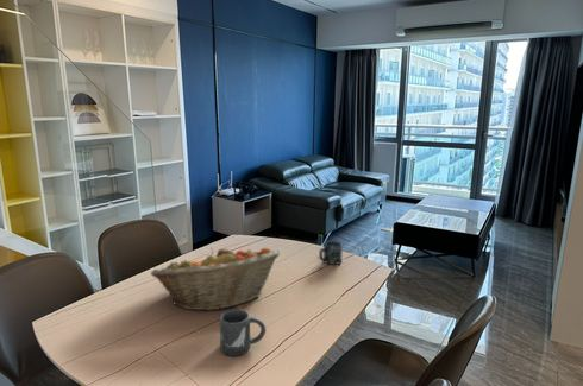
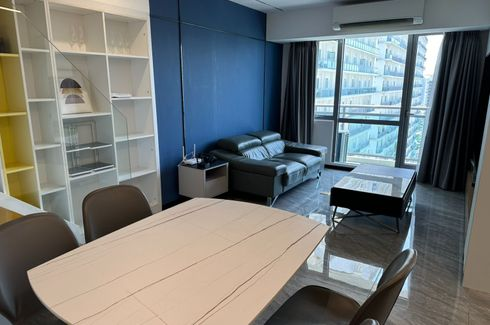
- fruit basket (218, 271)
- cup (330, 253)
- mug (240, 330)
